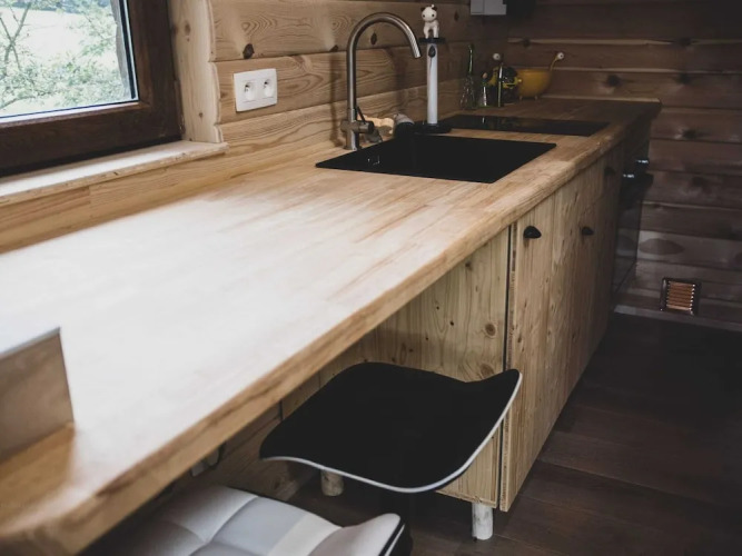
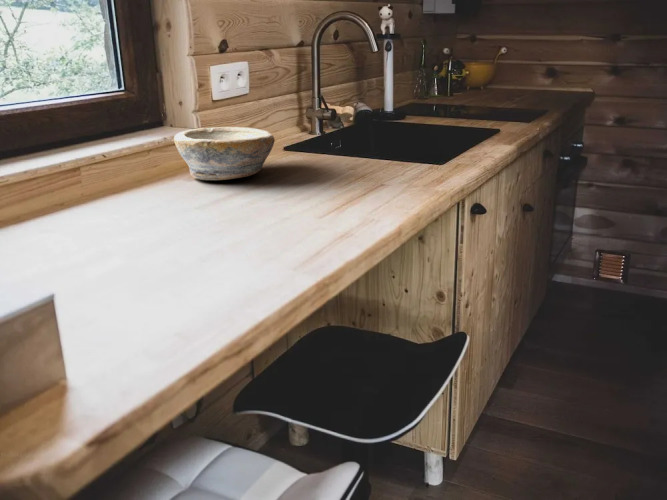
+ bowl (225, 154)
